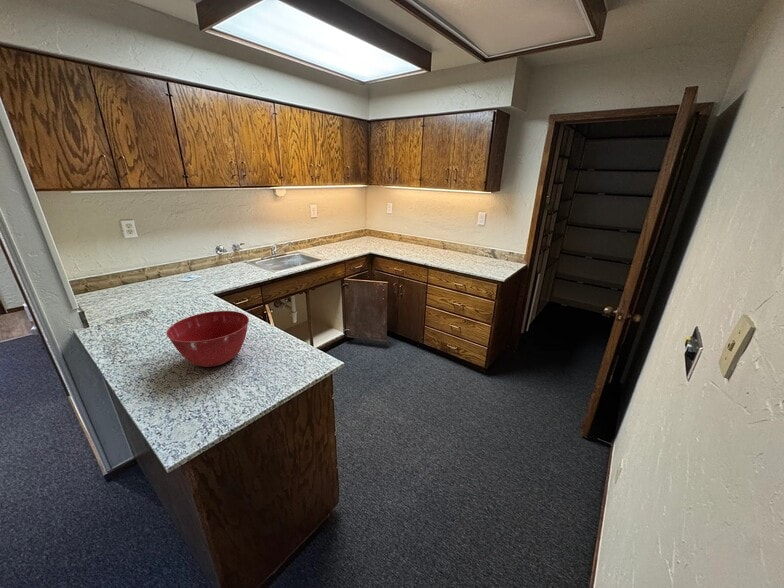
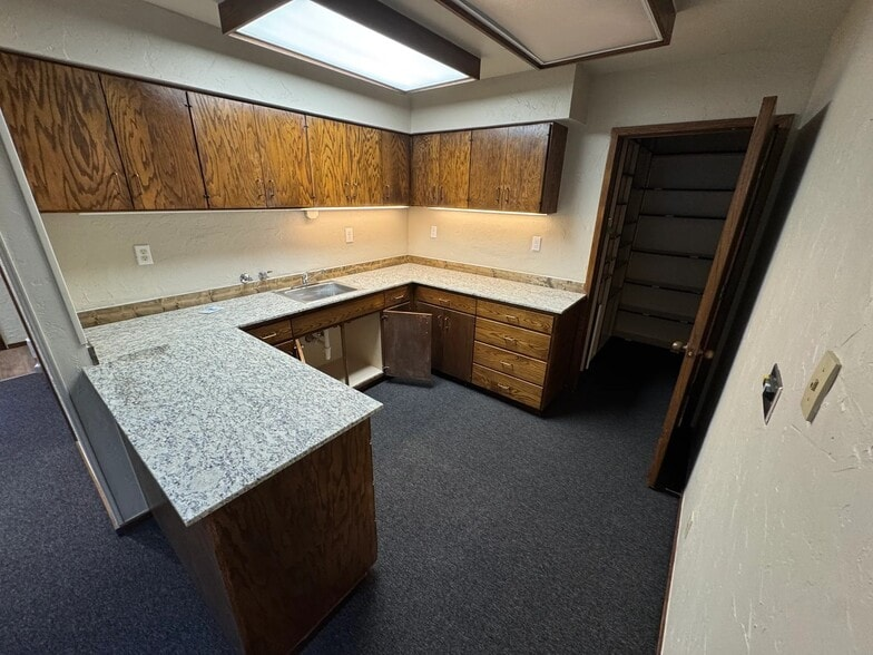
- mixing bowl (213, 341)
